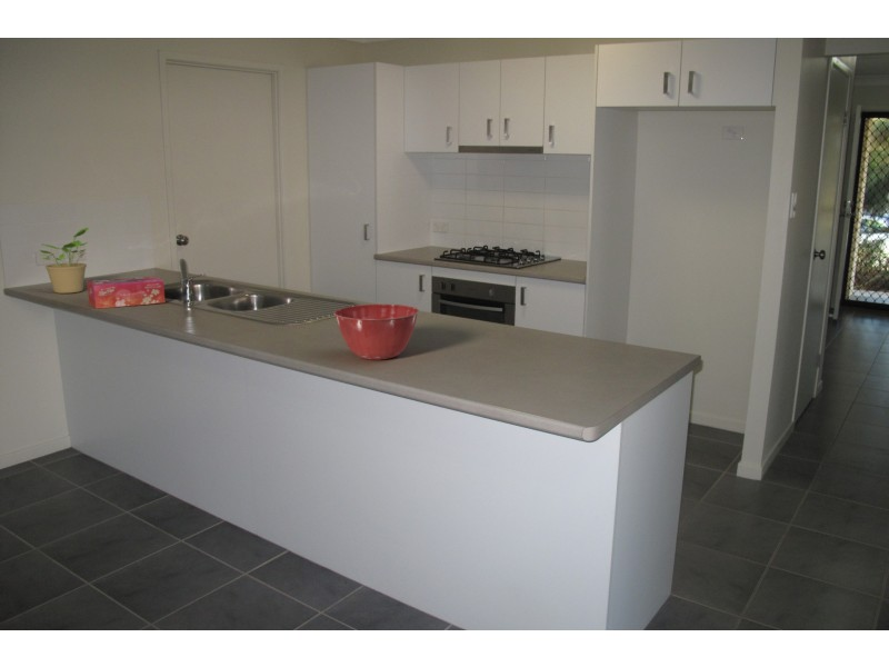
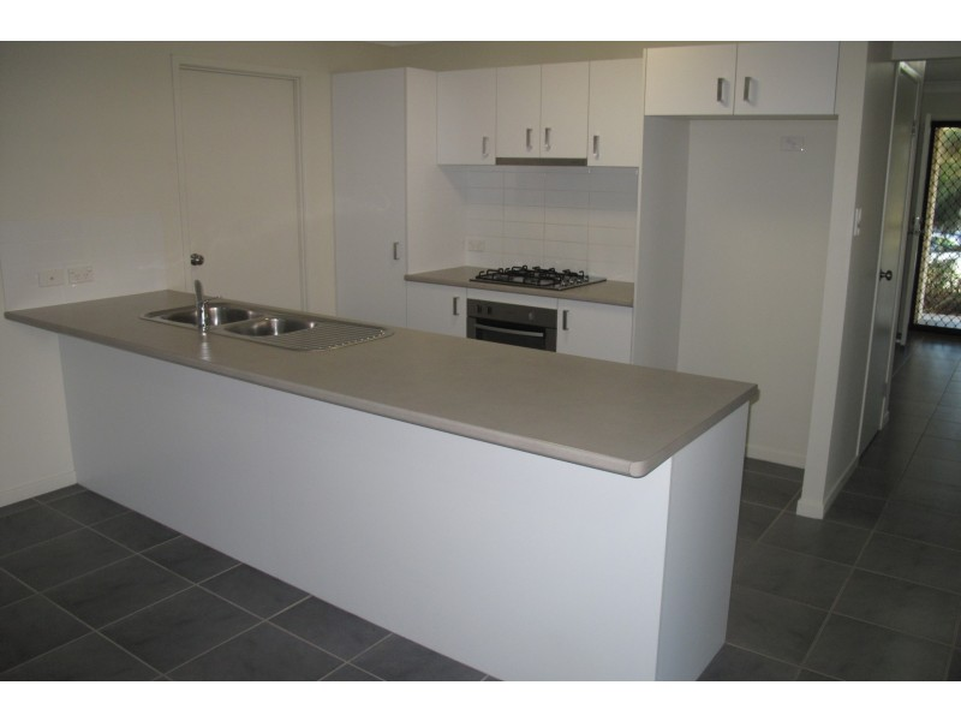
- potted plant (62, 261)
- tissue box (126, 291)
- mixing bowl (377, 332)
